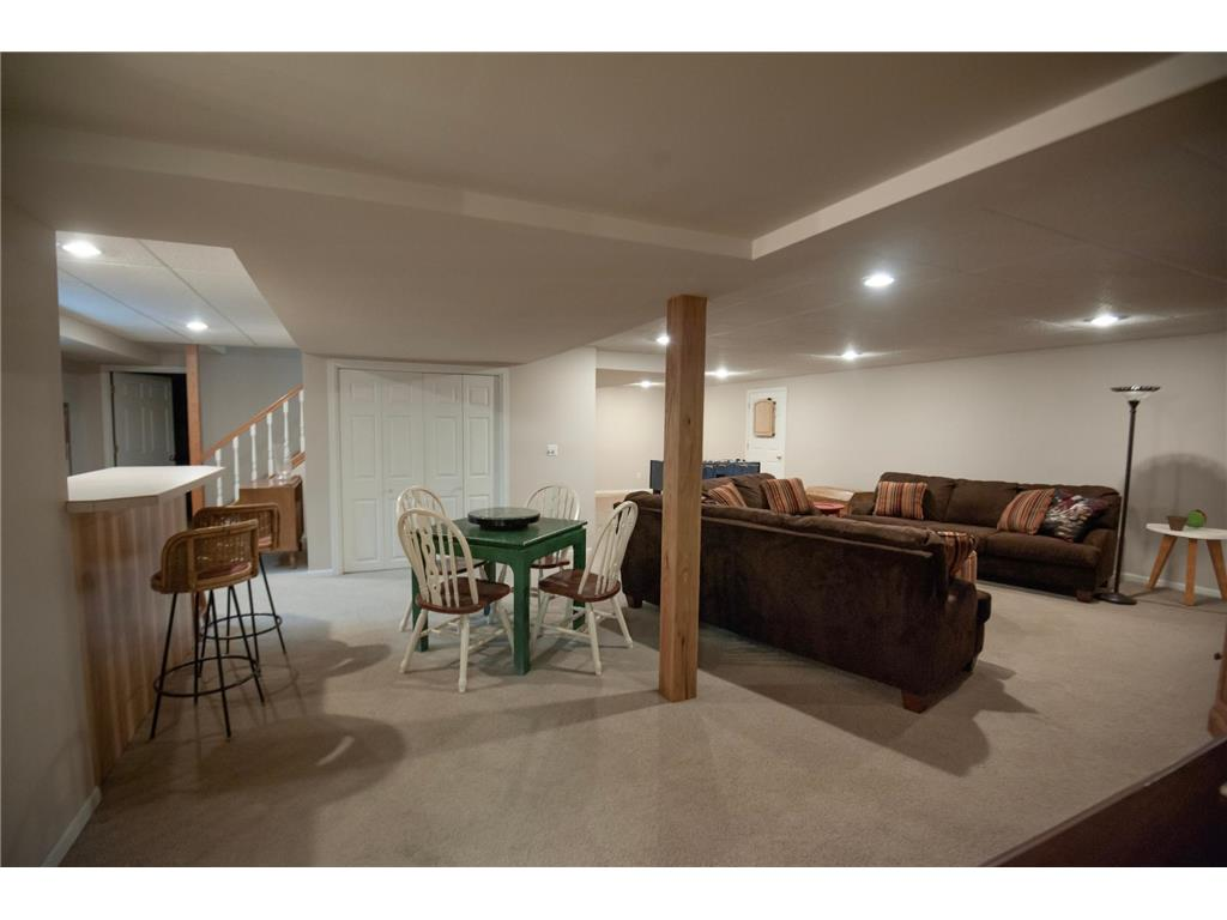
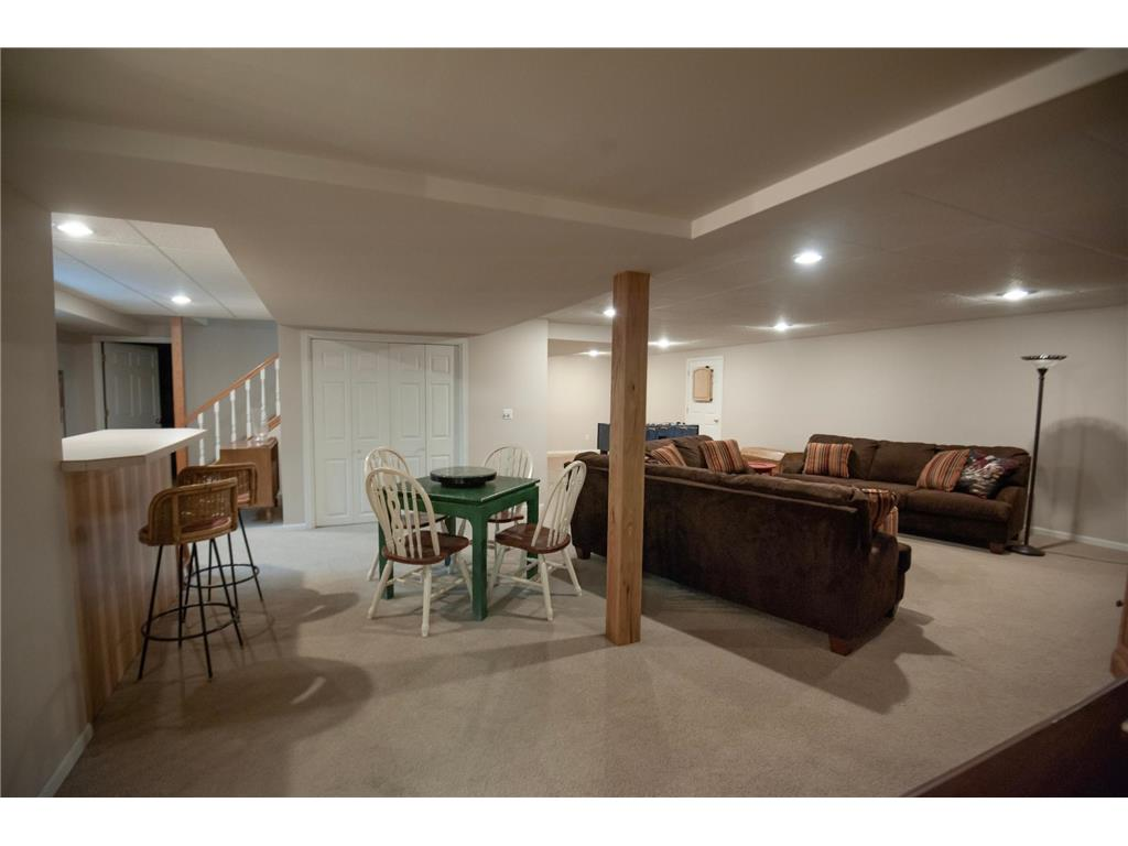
- side table (1187, 563)
- potted plant (1186, 519)
